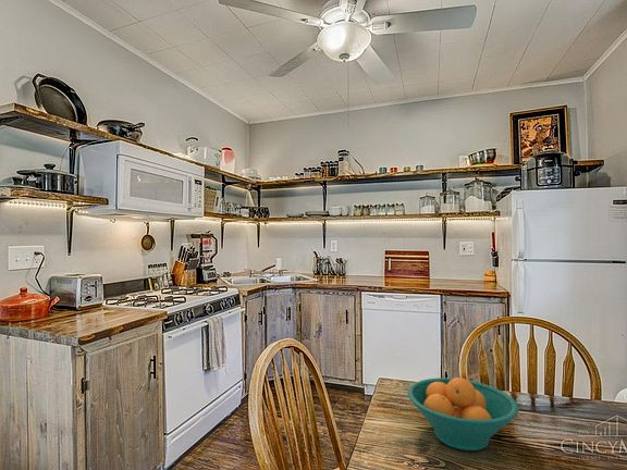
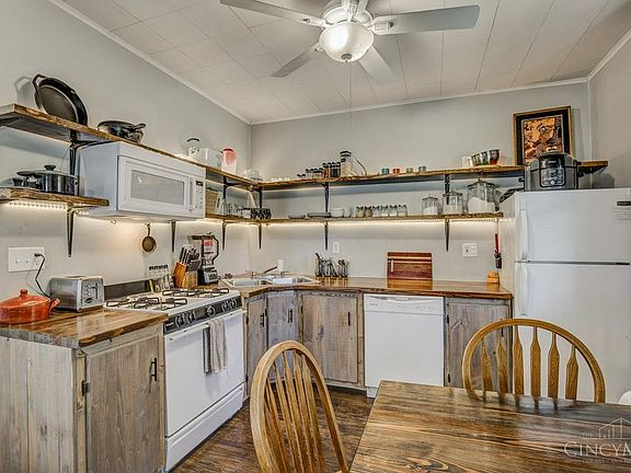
- fruit bowl (459, 407)
